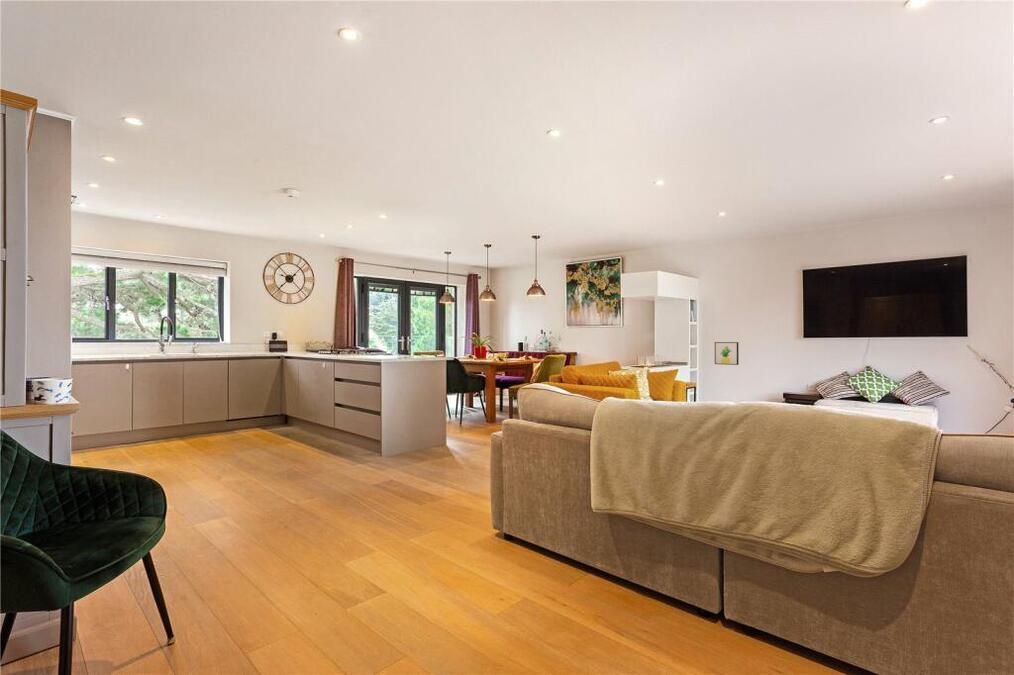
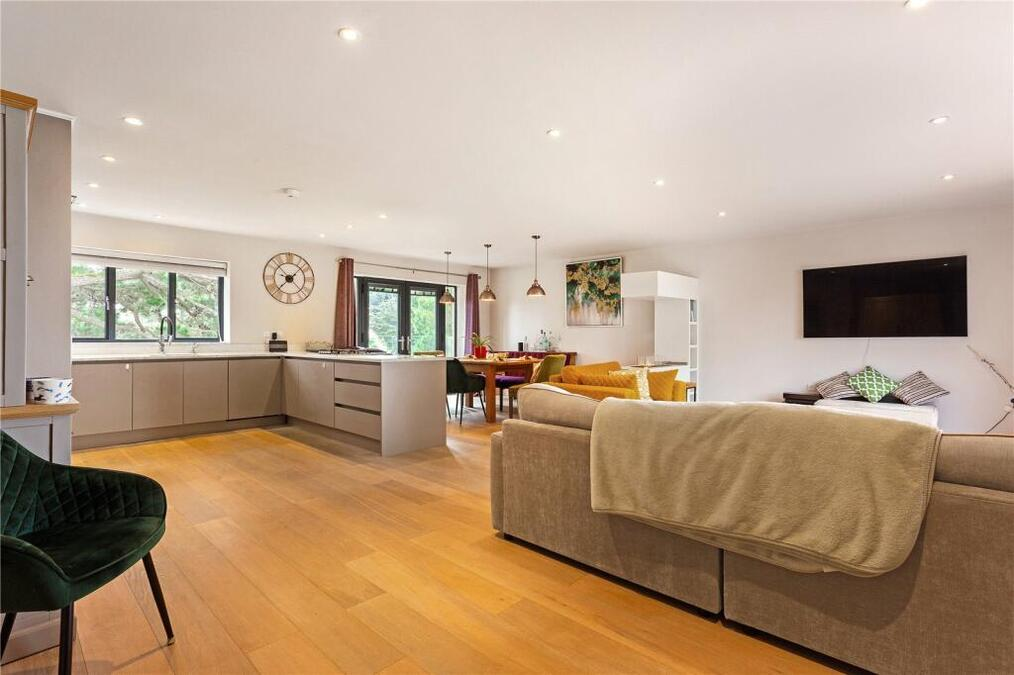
- wall art (726, 353)
